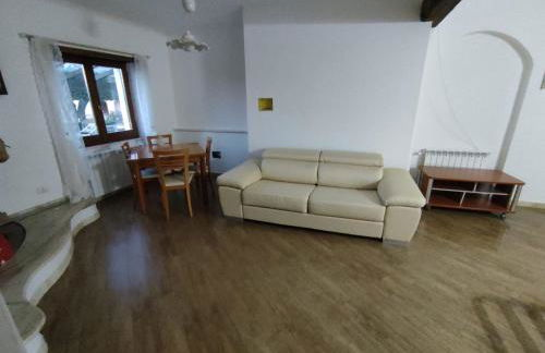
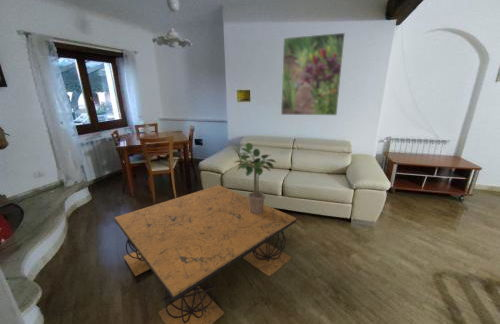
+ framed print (310, 77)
+ coffee table (206, 238)
+ potted plant (254, 180)
